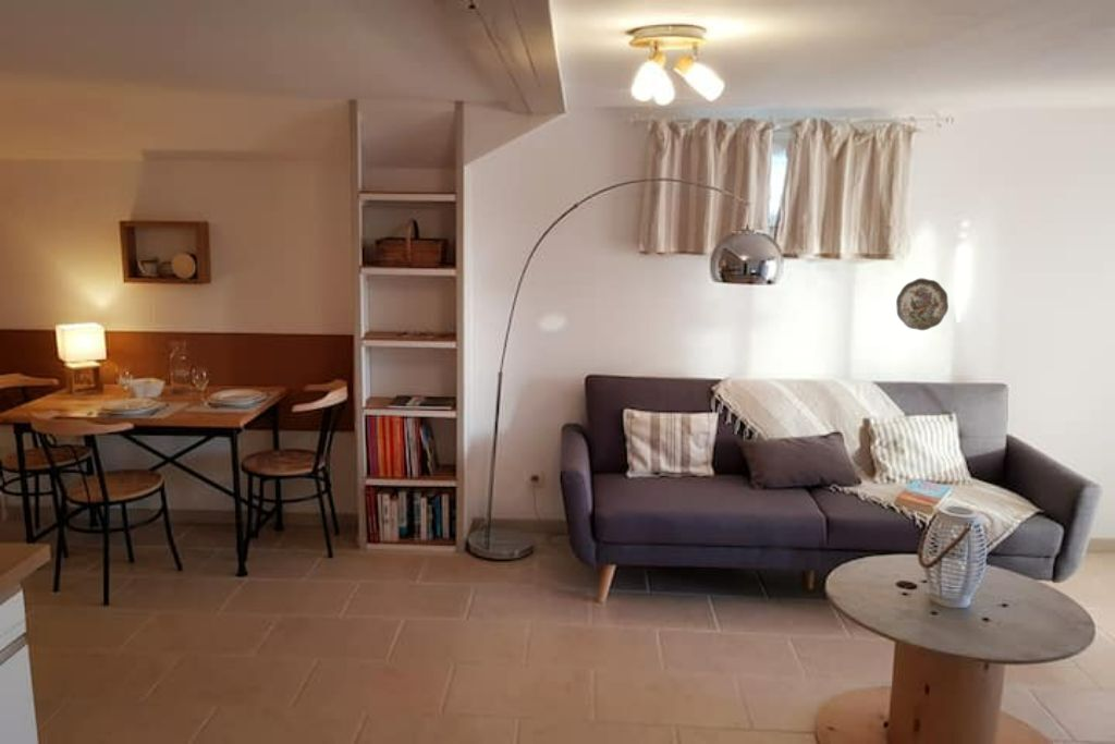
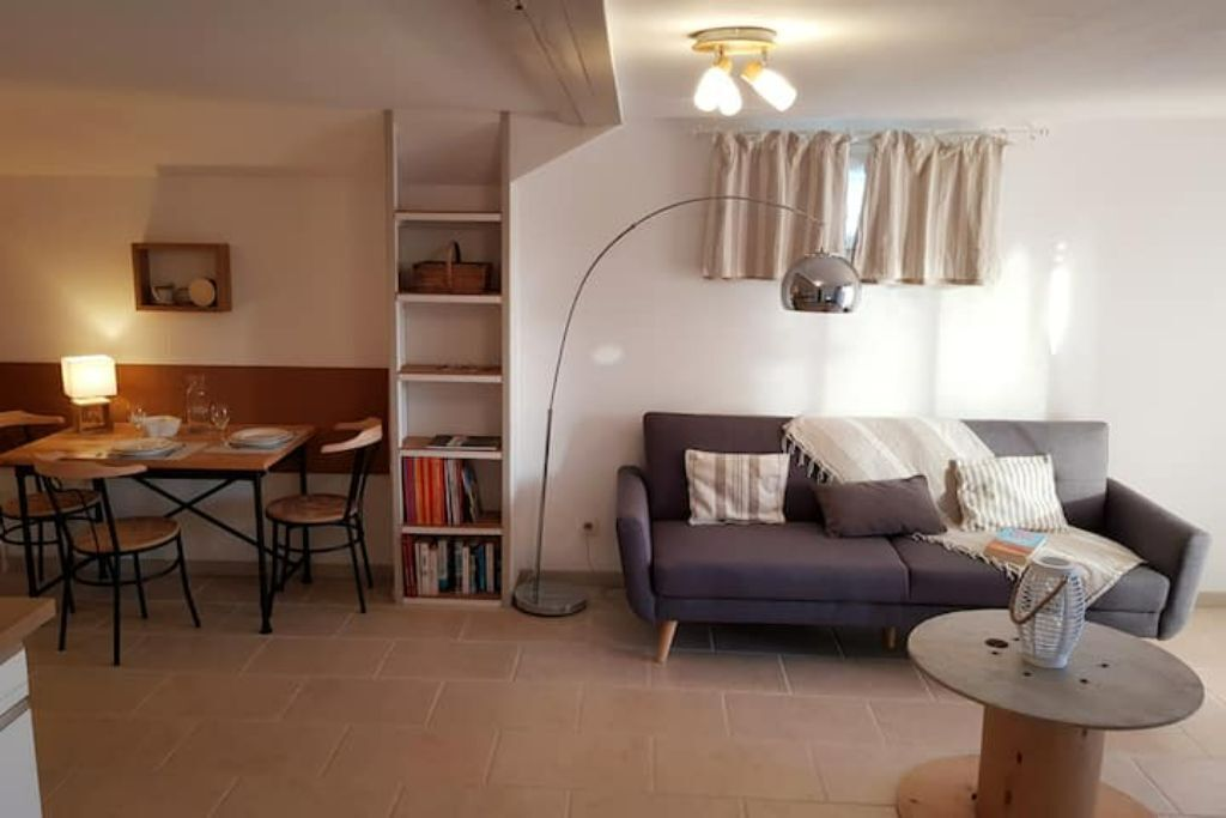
- decorative plate (921, 304)
